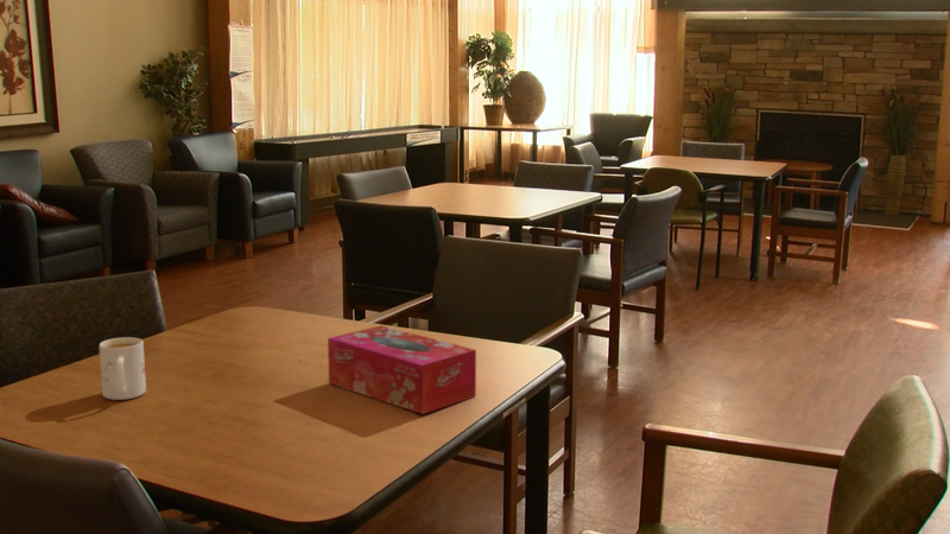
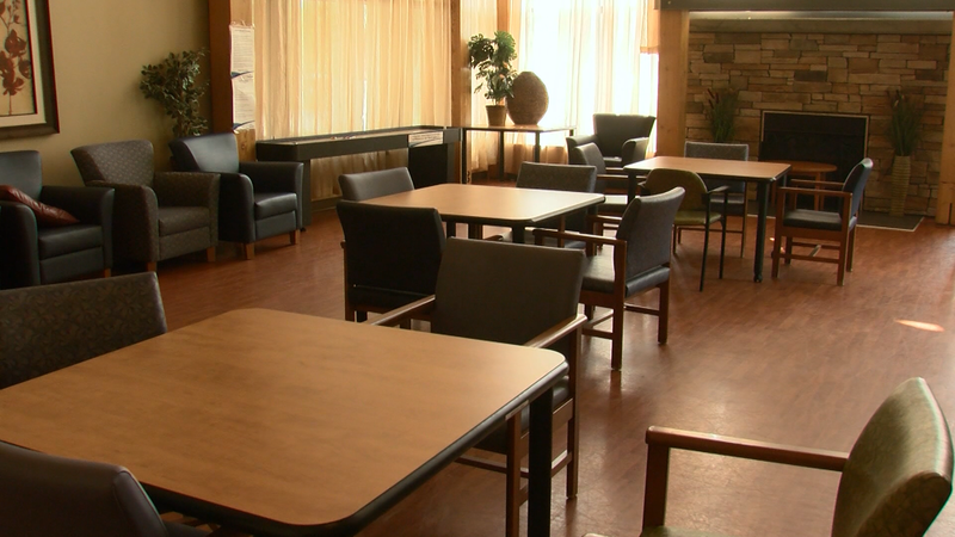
- mug (122, 370)
- tissue box (400, 367)
